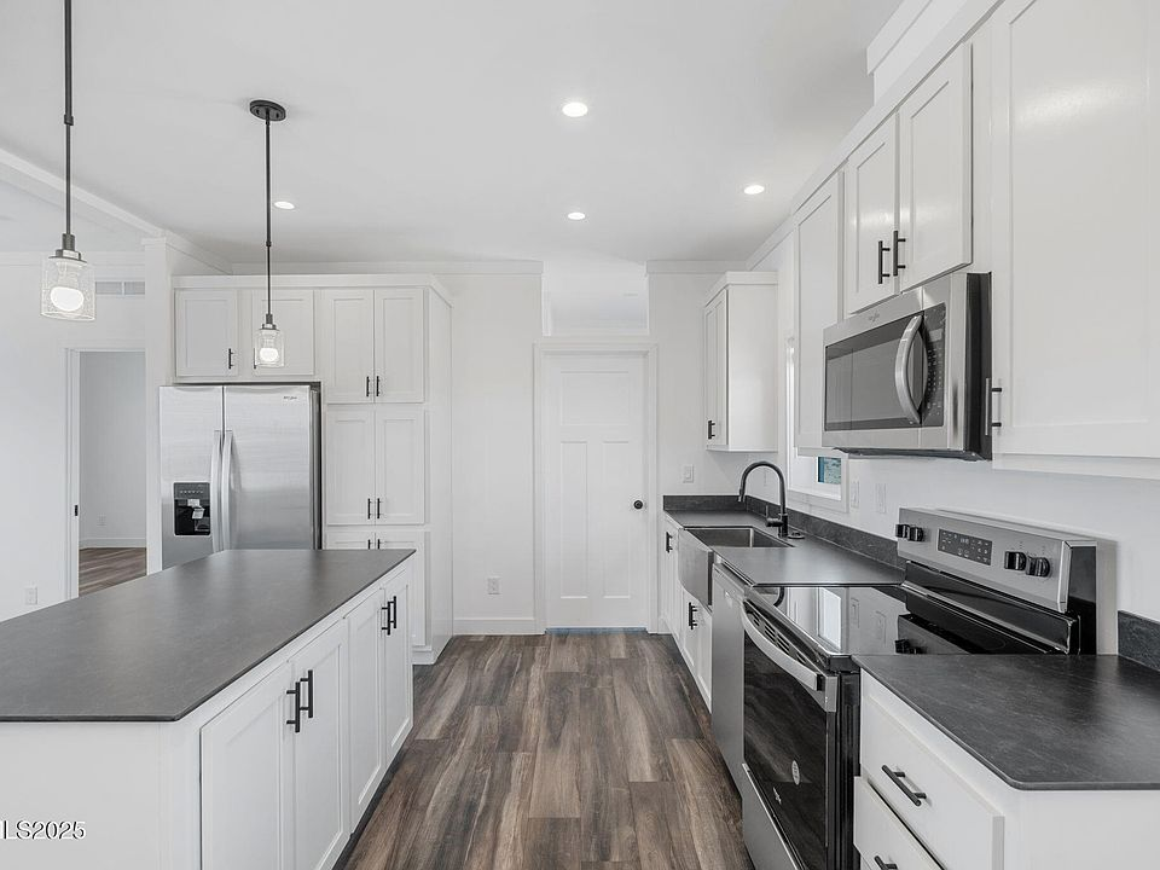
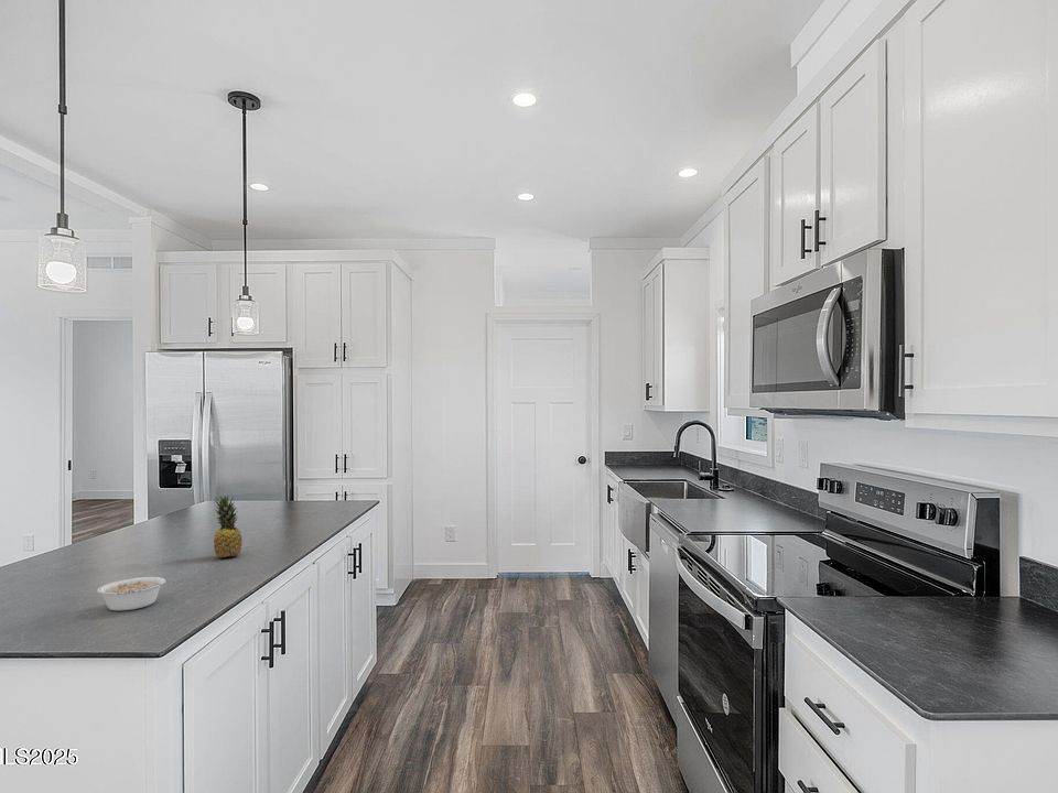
+ legume (134, 591)
+ fruit (227, 524)
